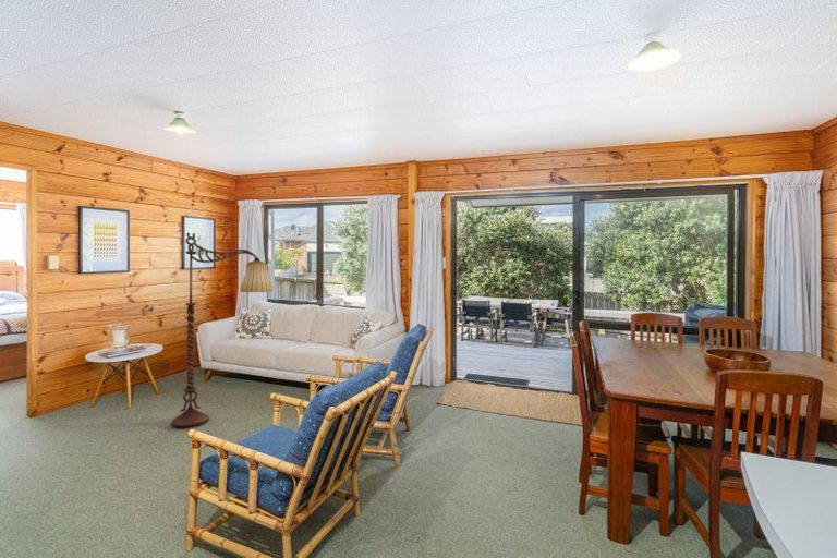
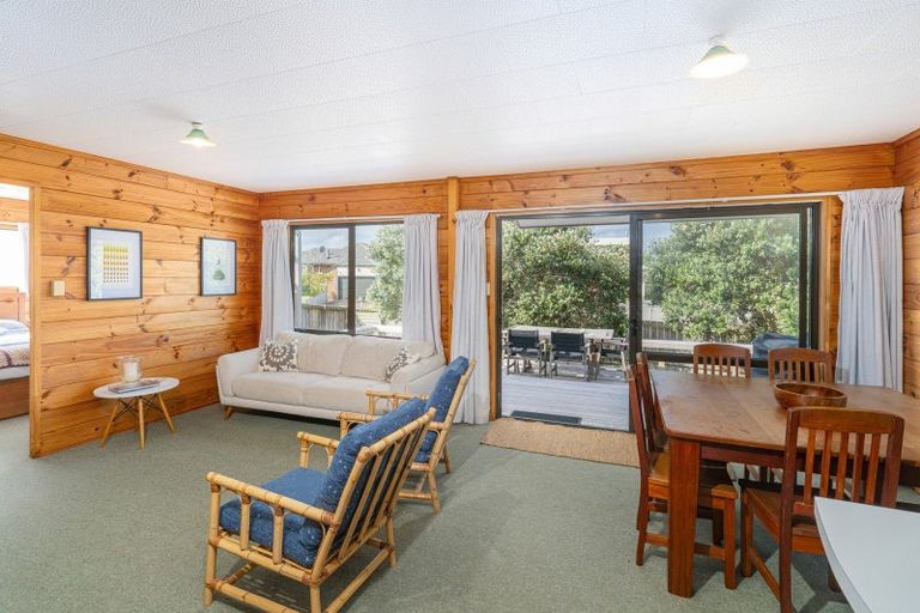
- floor lamp (194, 318)
